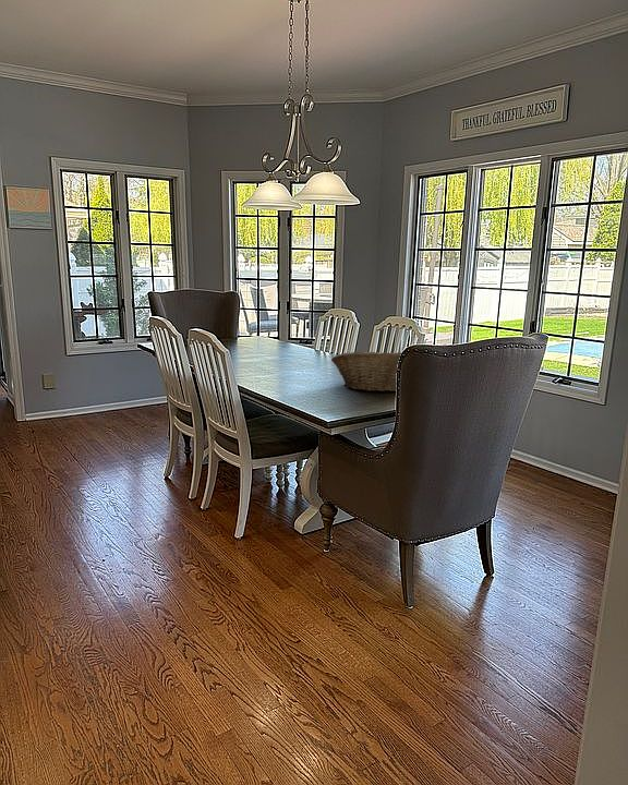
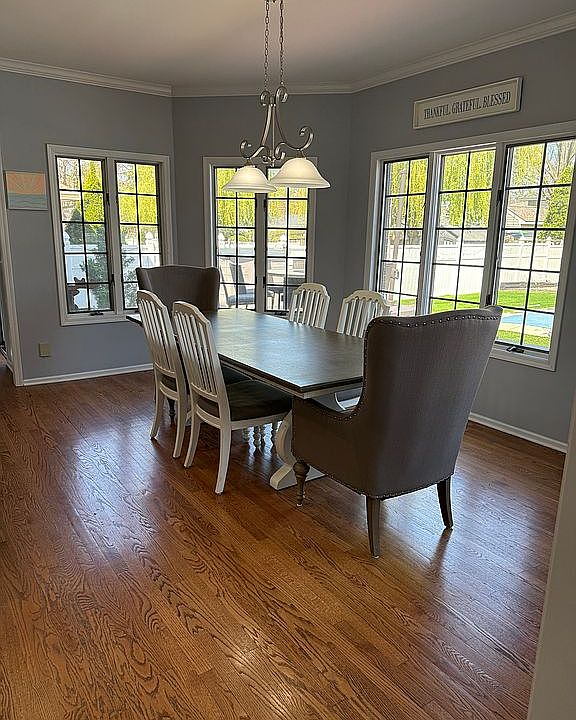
- fruit basket (381, 366)
